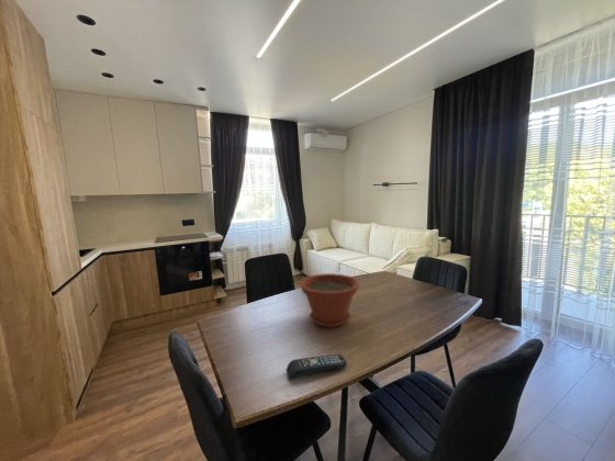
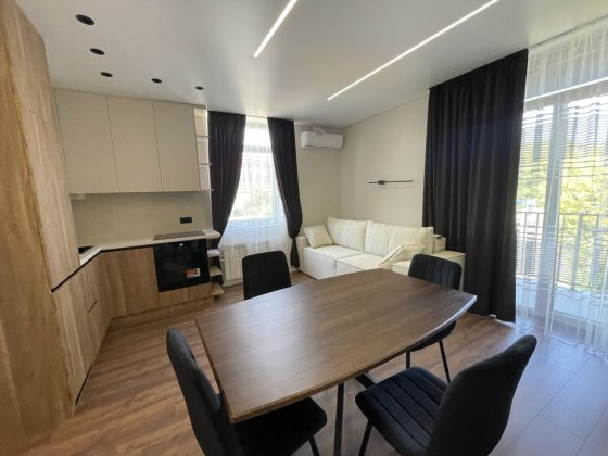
- plant pot (329, 301)
- remote control (316, 364)
